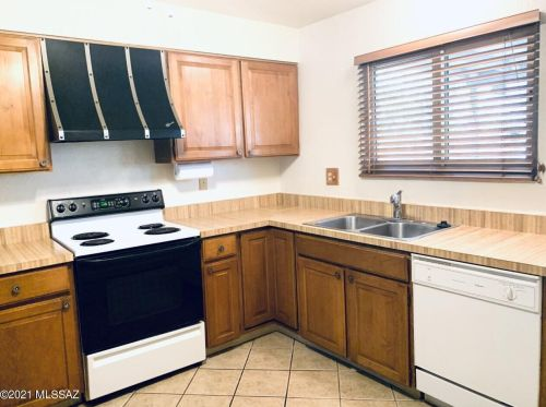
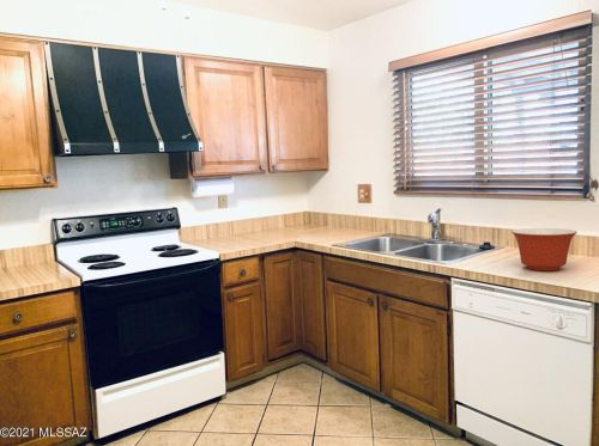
+ mixing bowl (543, 249)
